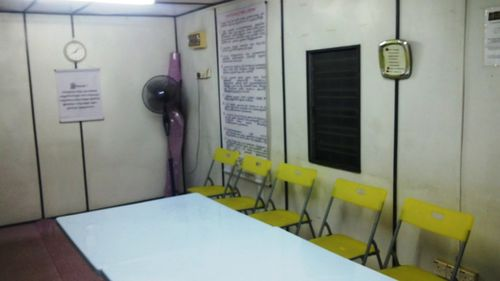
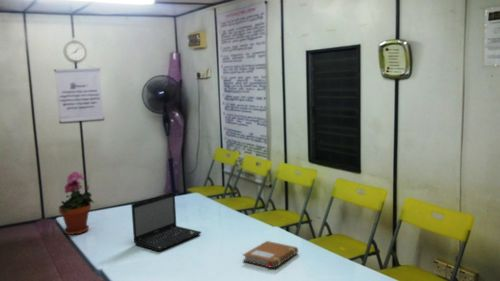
+ potted plant (75, 201)
+ laptop (167, 219)
+ notebook (270, 254)
